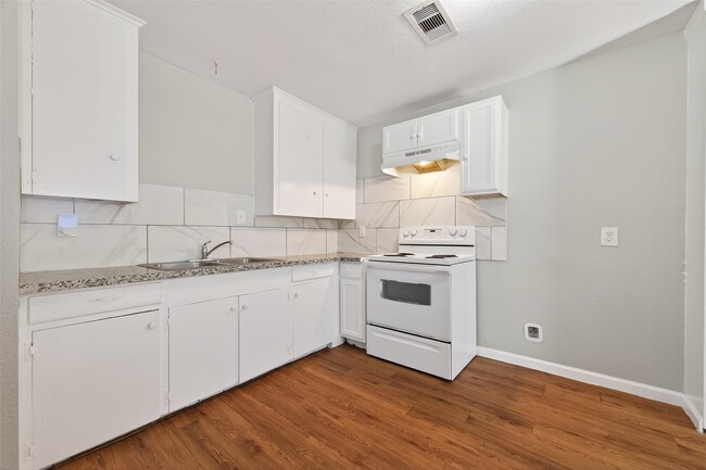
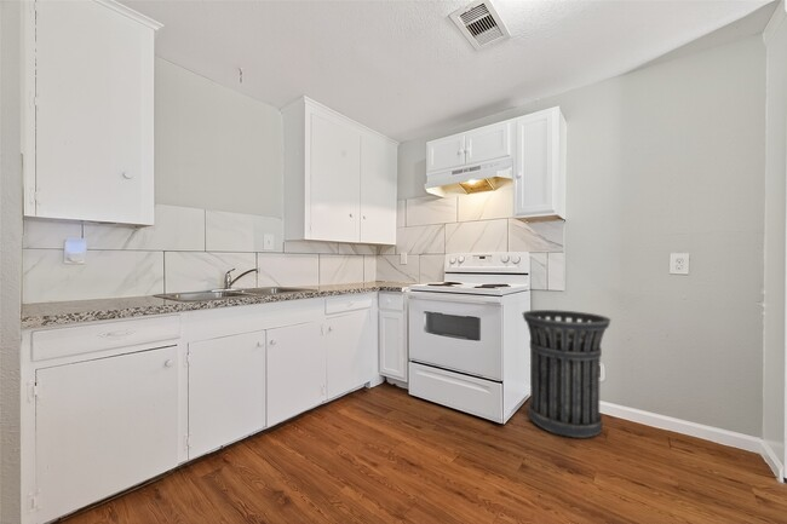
+ trash can (563, 369)
